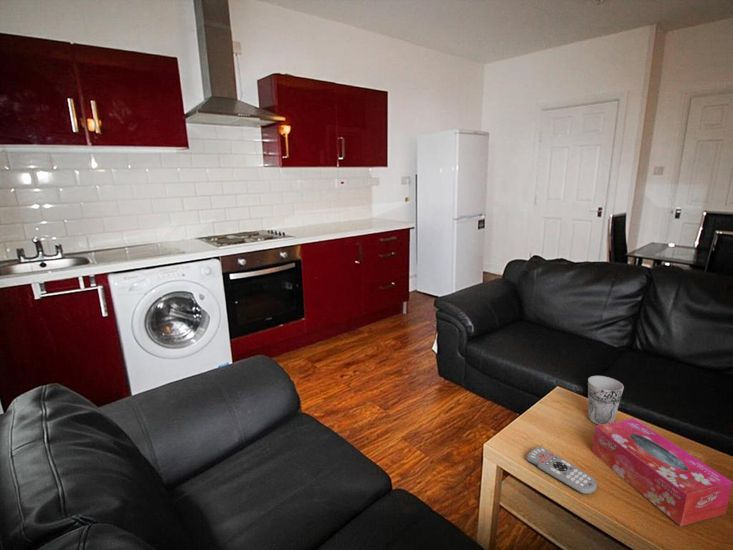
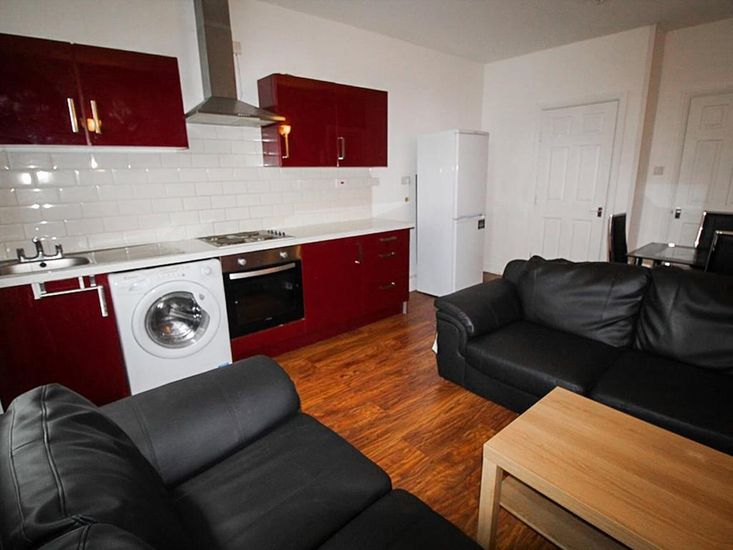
- tissue box (654, 465)
- remote control (560, 469)
- cup (603, 401)
